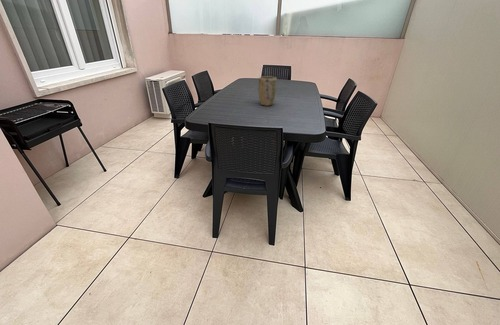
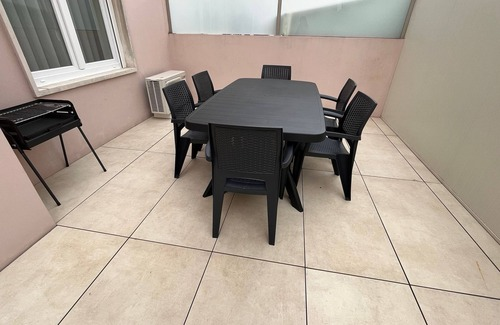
- plant pot (267, 91)
